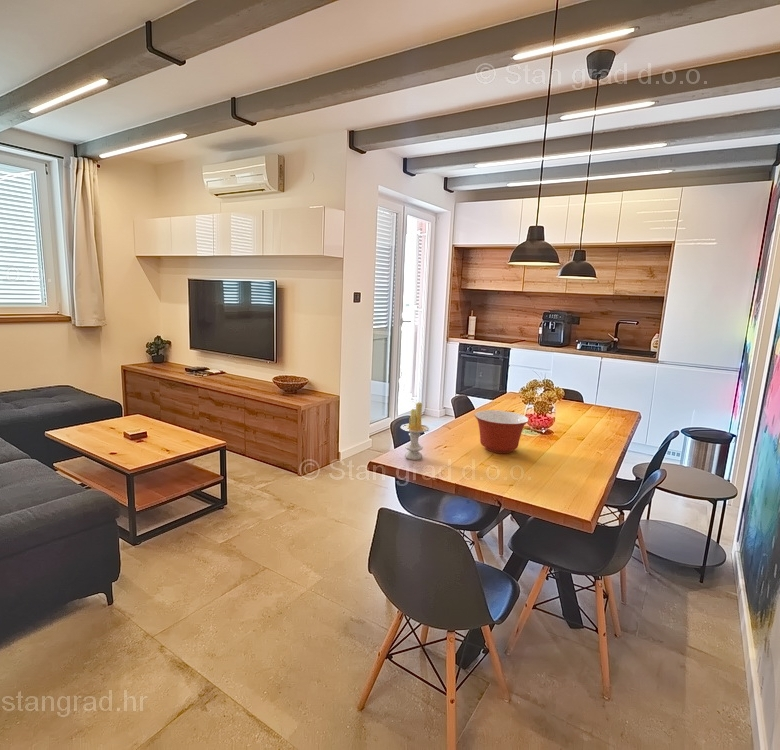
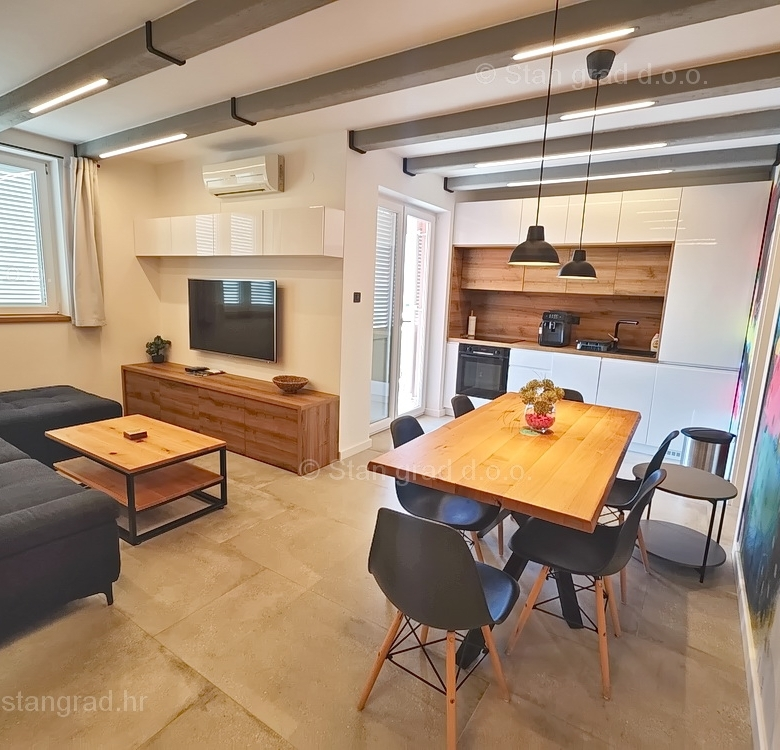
- candle (414, 429)
- mixing bowl (499, 432)
